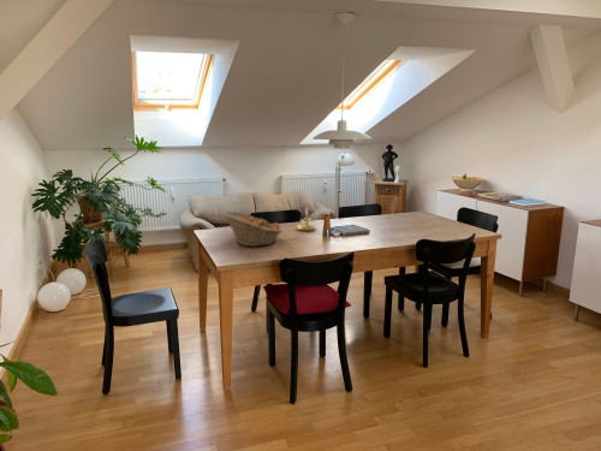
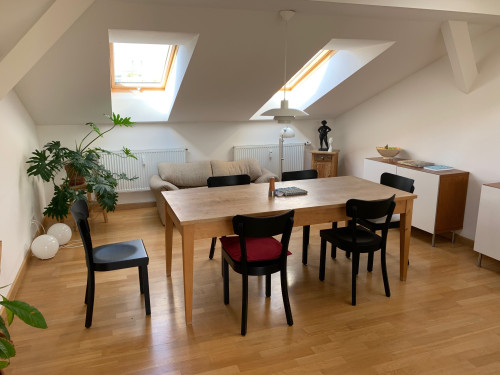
- fruit basket (252, 226)
- candle holder (305, 218)
